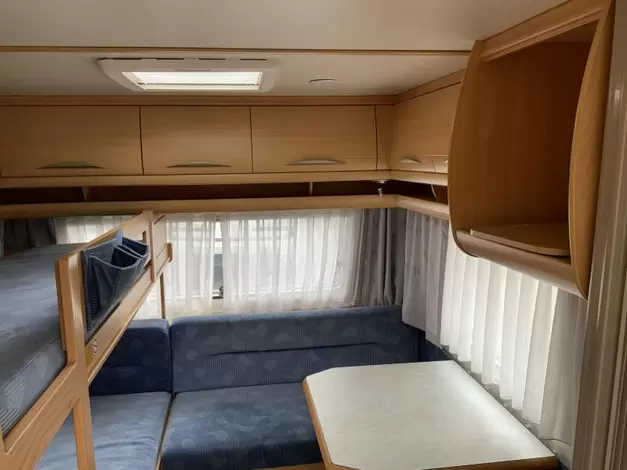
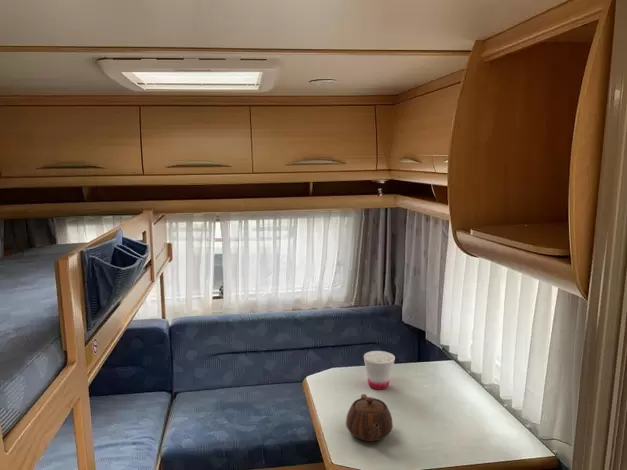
+ teapot (369, 416)
+ cup (378, 371)
